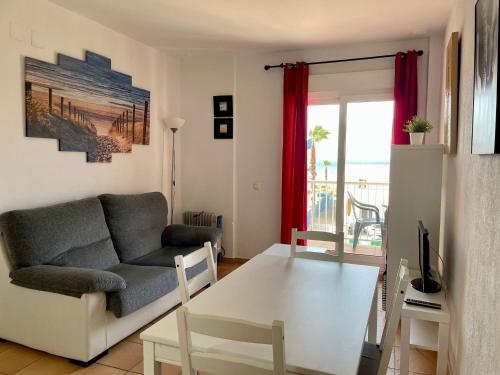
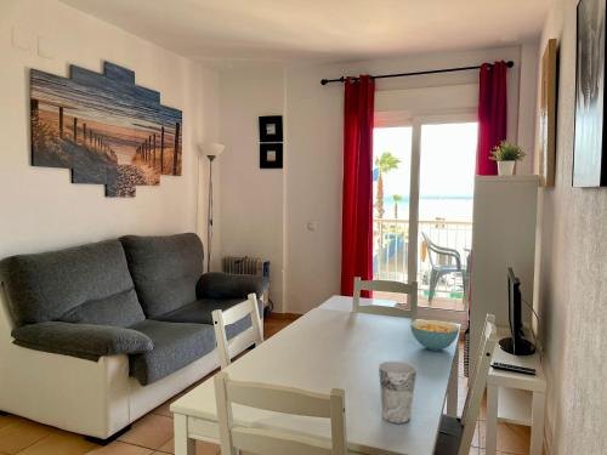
+ cereal bowl (433, 336)
+ cup (396, 392)
